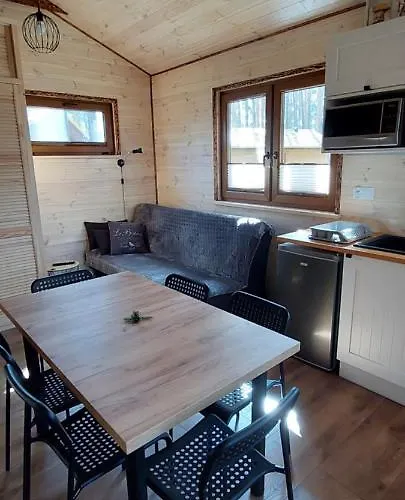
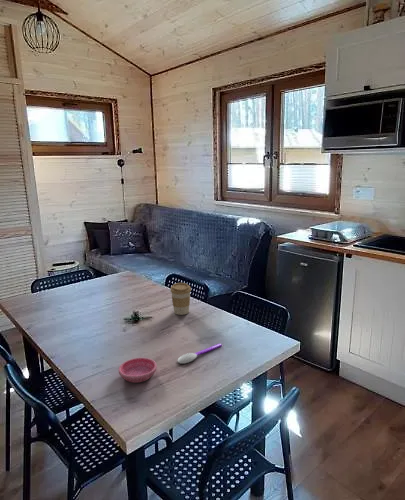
+ saucer (138, 370)
+ spoon (200, 352)
+ coffee cup (181, 298)
